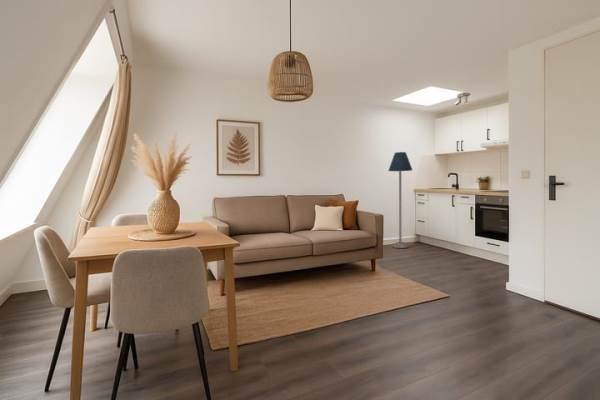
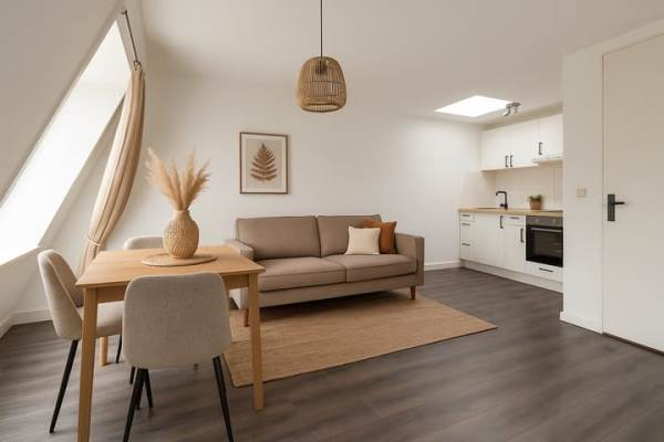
- floor lamp (400, 199)
